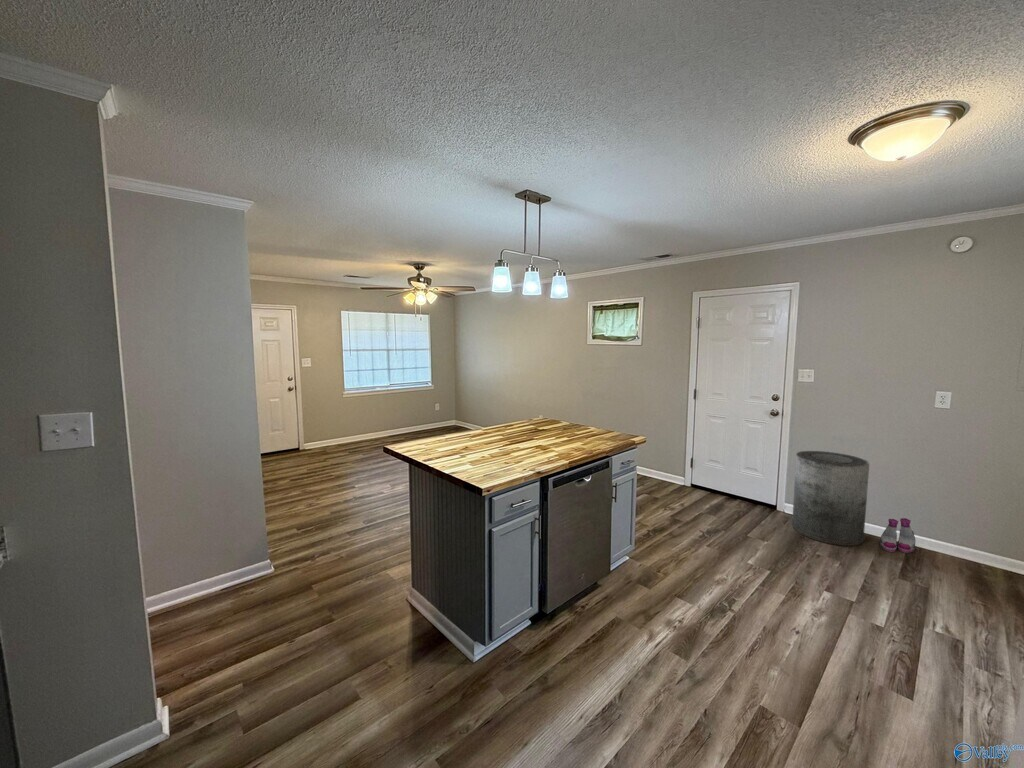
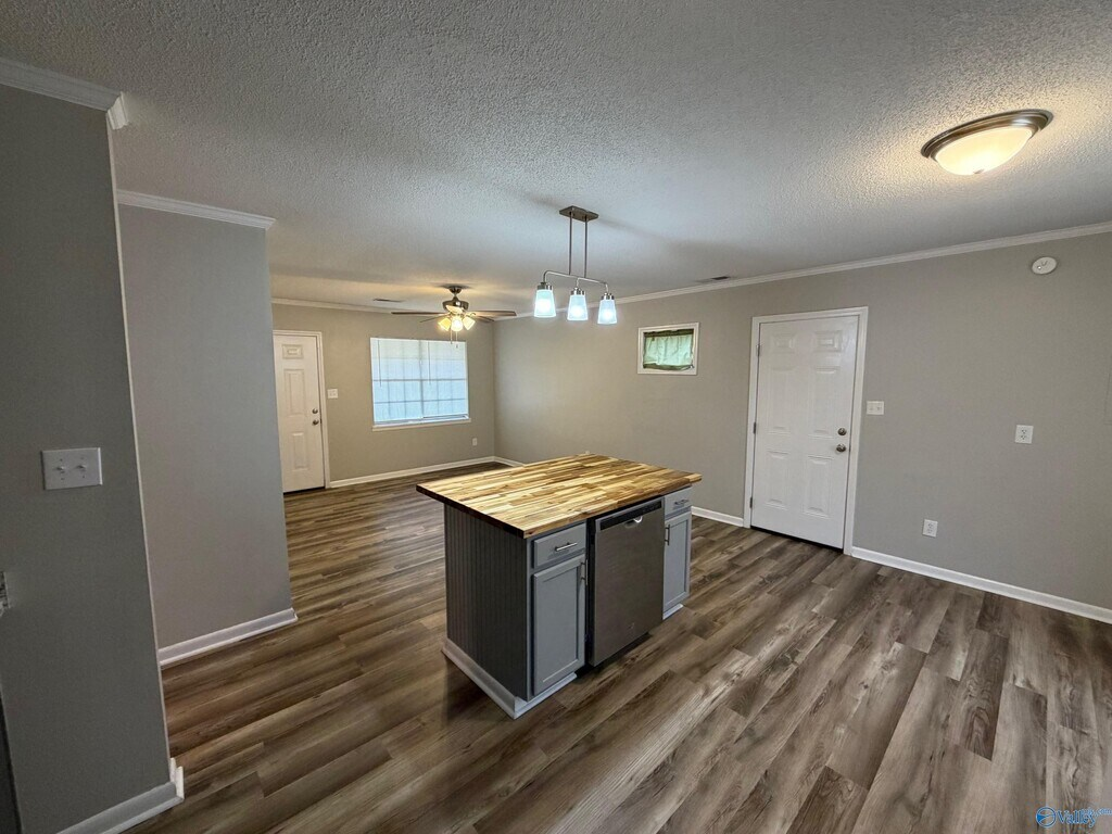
- boots (896, 533)
- trash can (828, 495)
